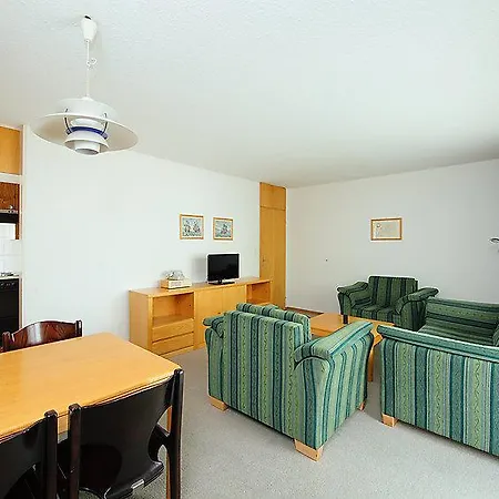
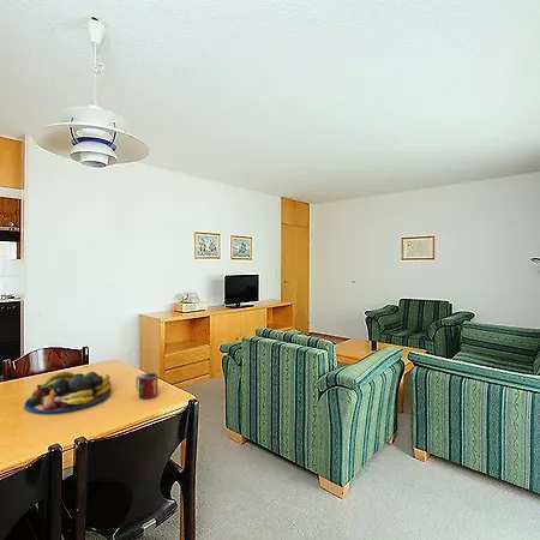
+ fruit bowl (68, 384)
+ mug (145, 385)
